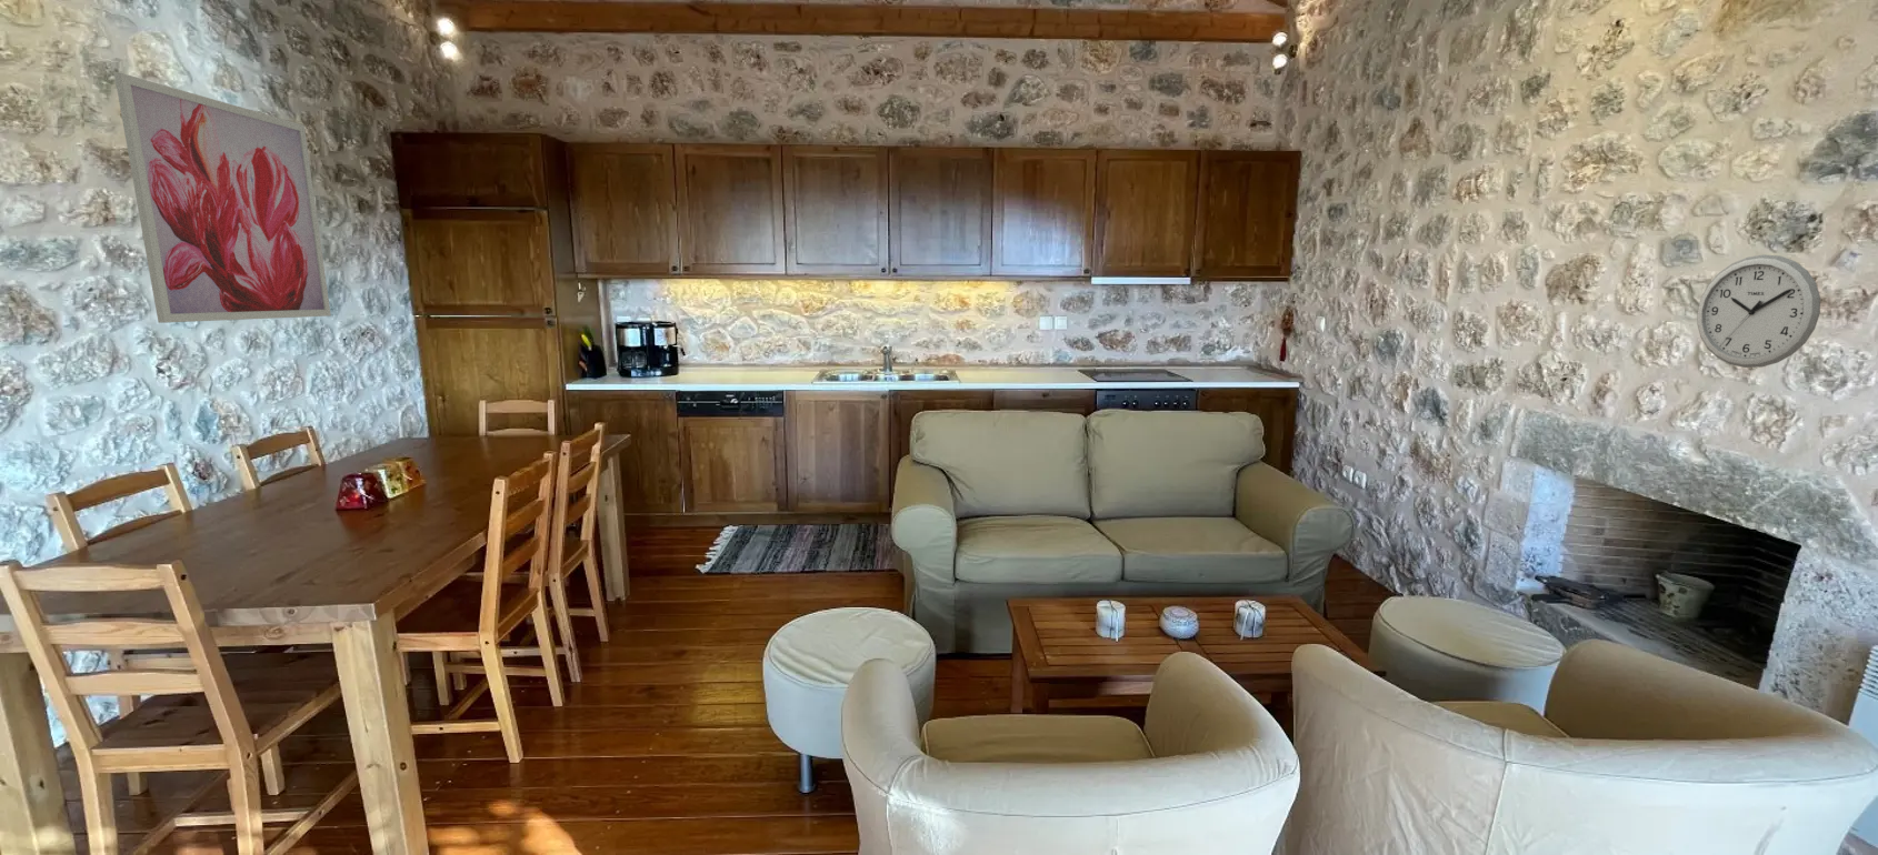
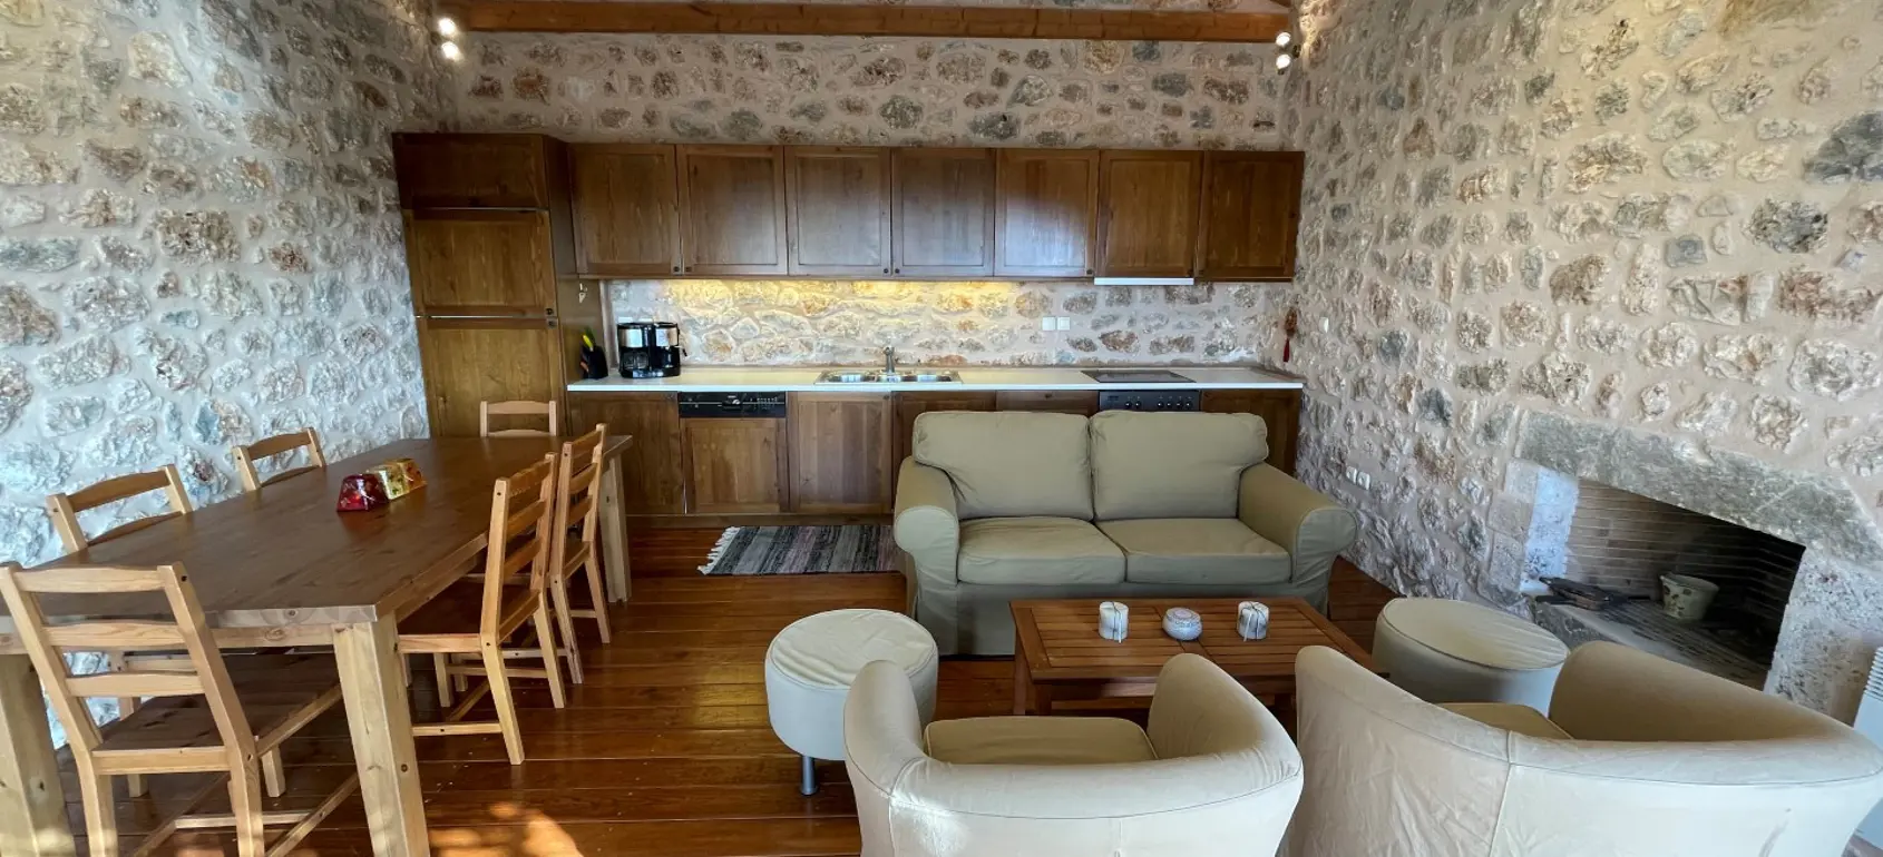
- wall art (238, 212)
- wall clock (1751, 311)
